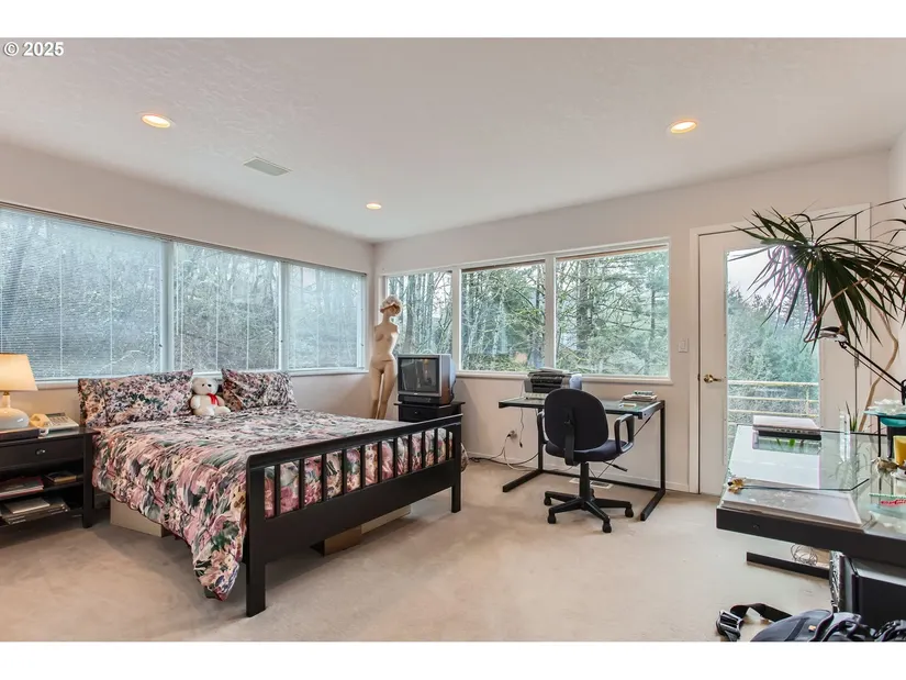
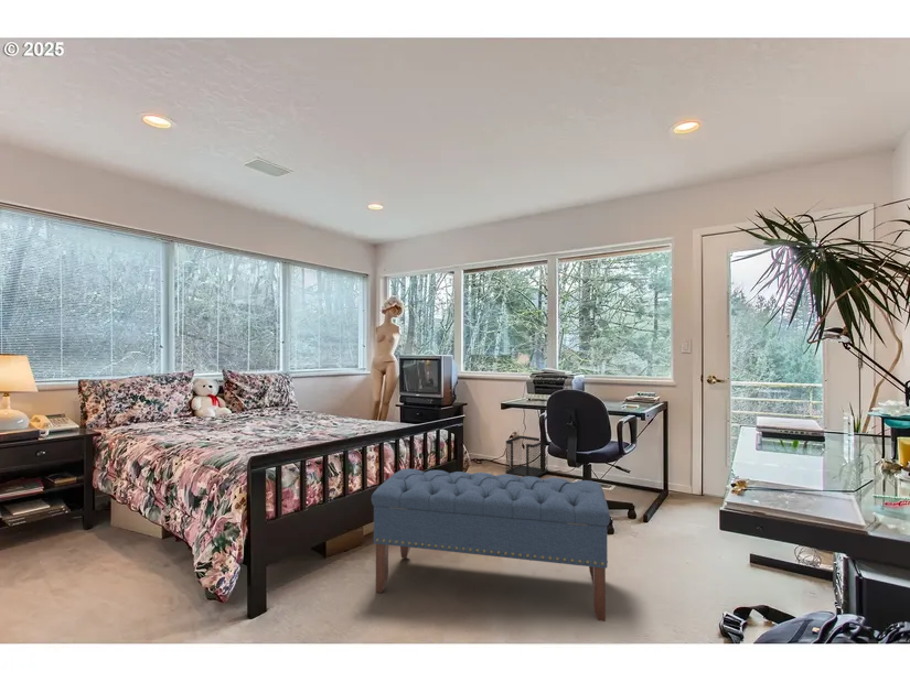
+ wastebasket (526, 456)
+ bench (490, 532)
